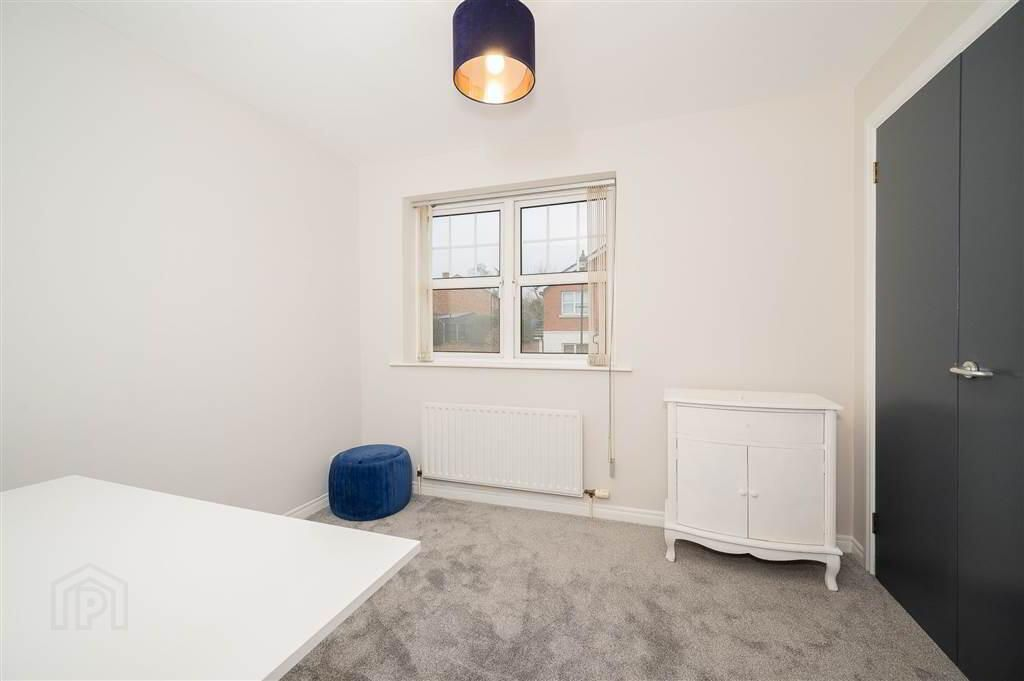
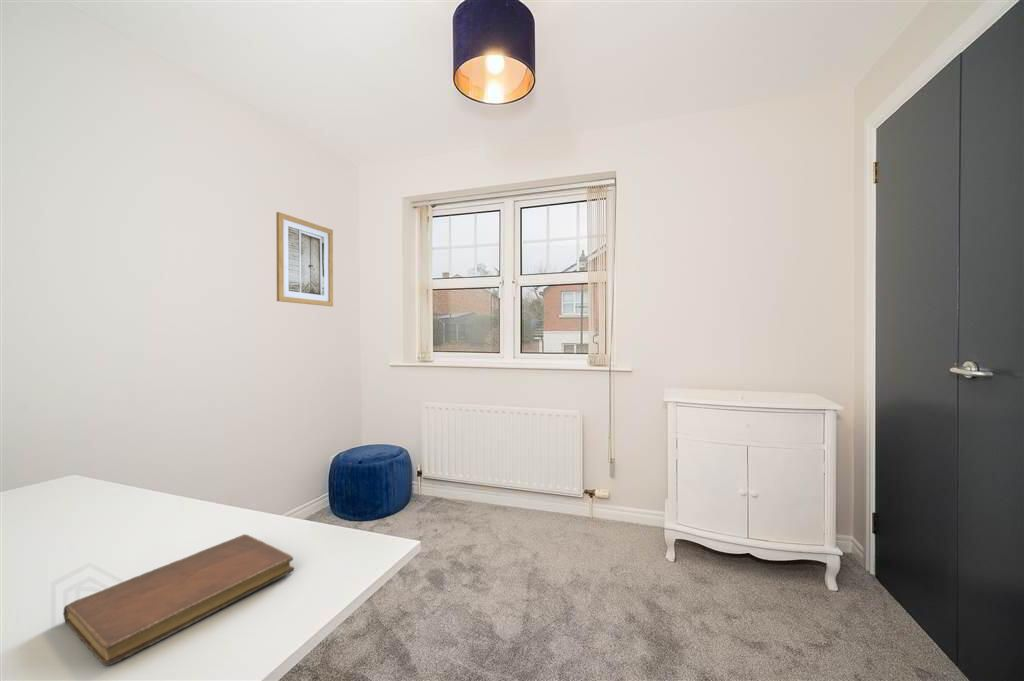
+ wall art (306, 262)
+ notebook (190, 585)
